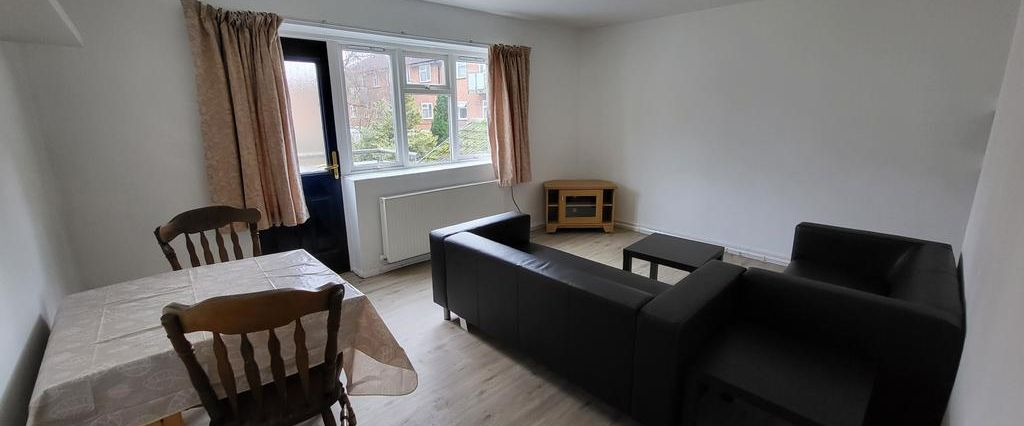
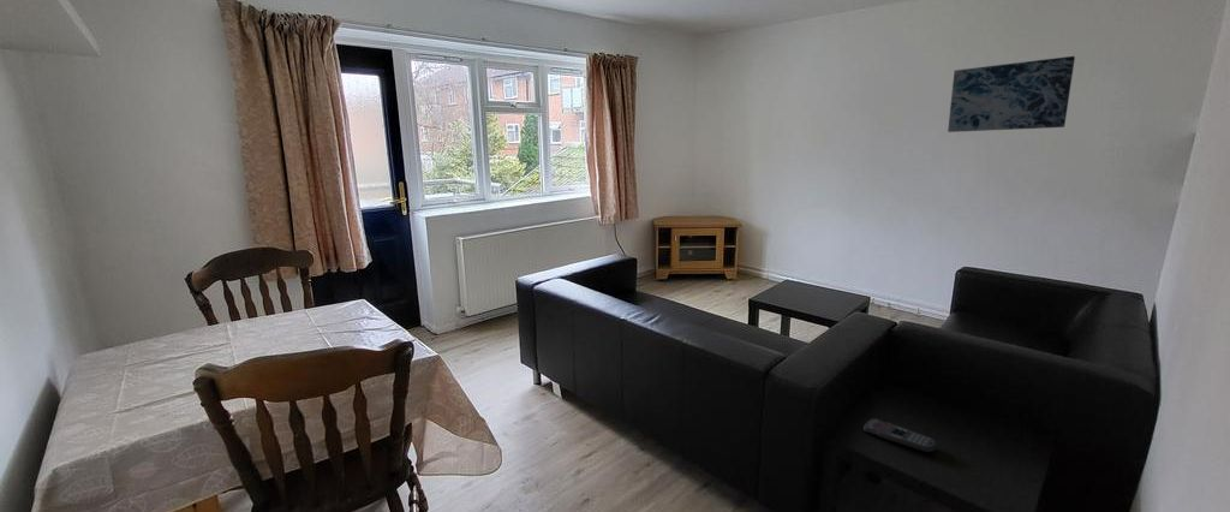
+ remote control (898, 435)
+ wall art (1005, 96)
